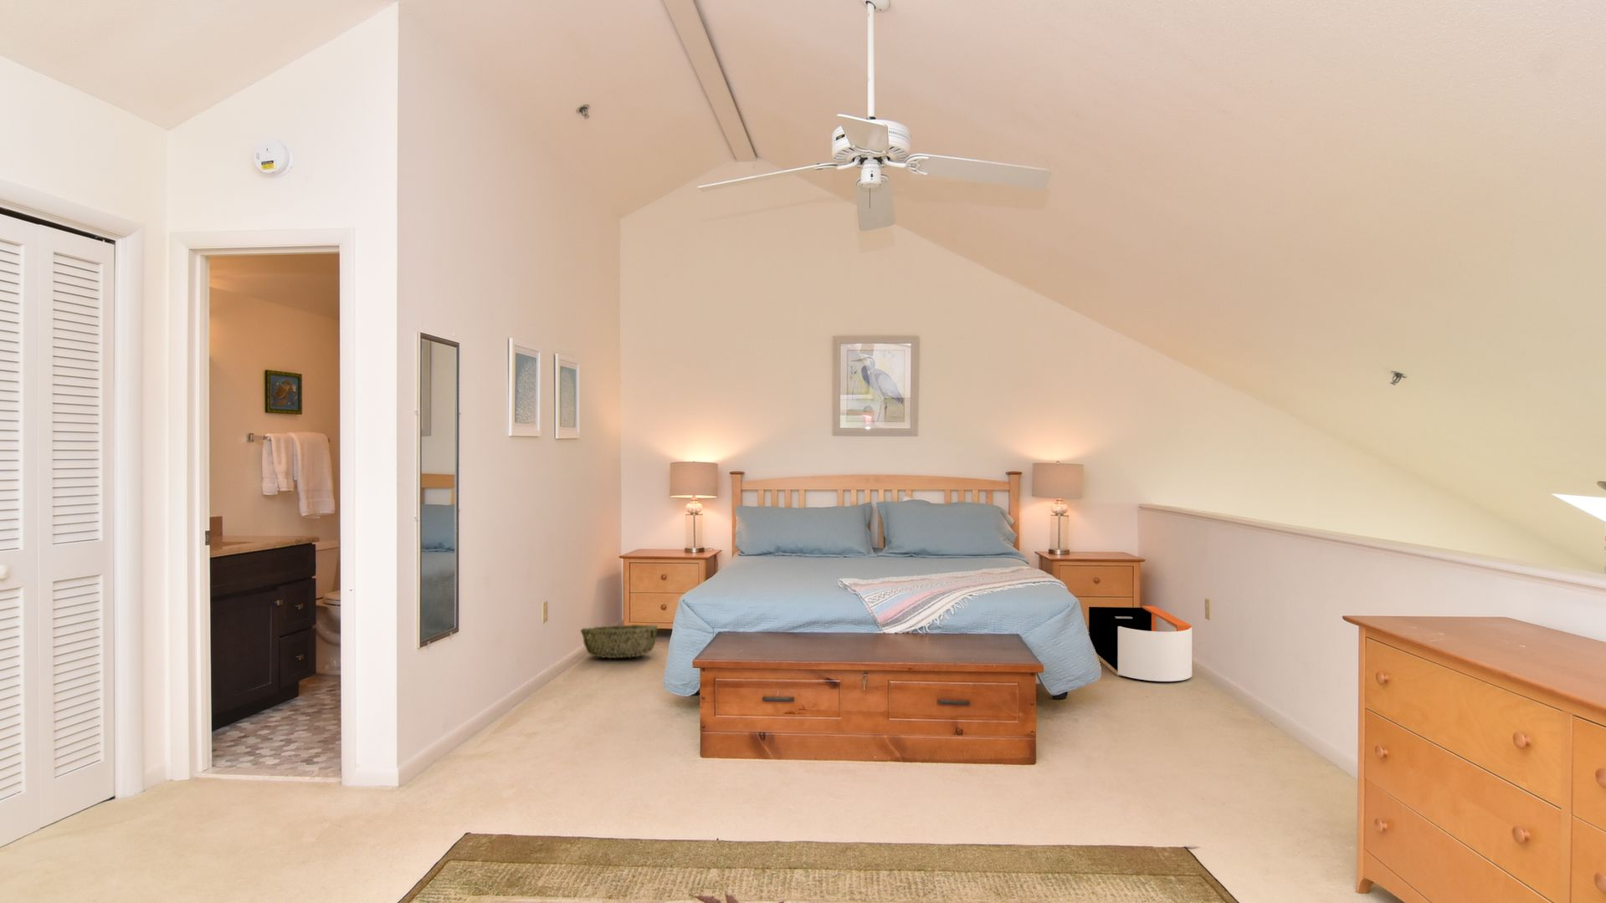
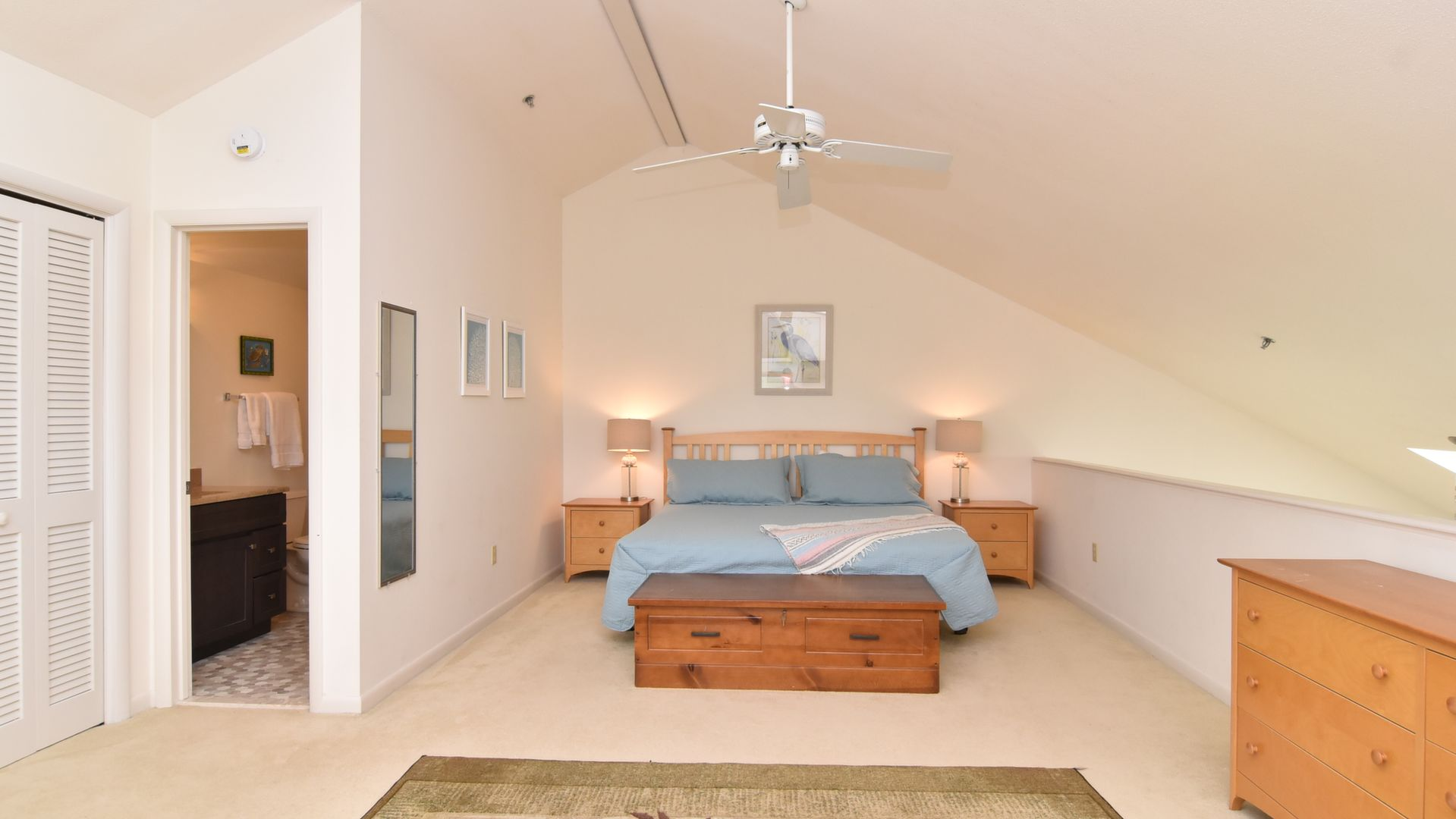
- woven basket (619, 639)
- storage bin (1141, 642)
